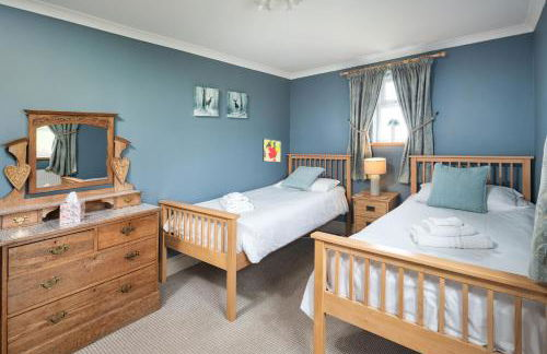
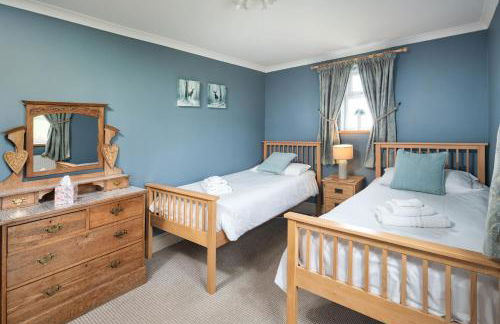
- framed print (271, 151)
